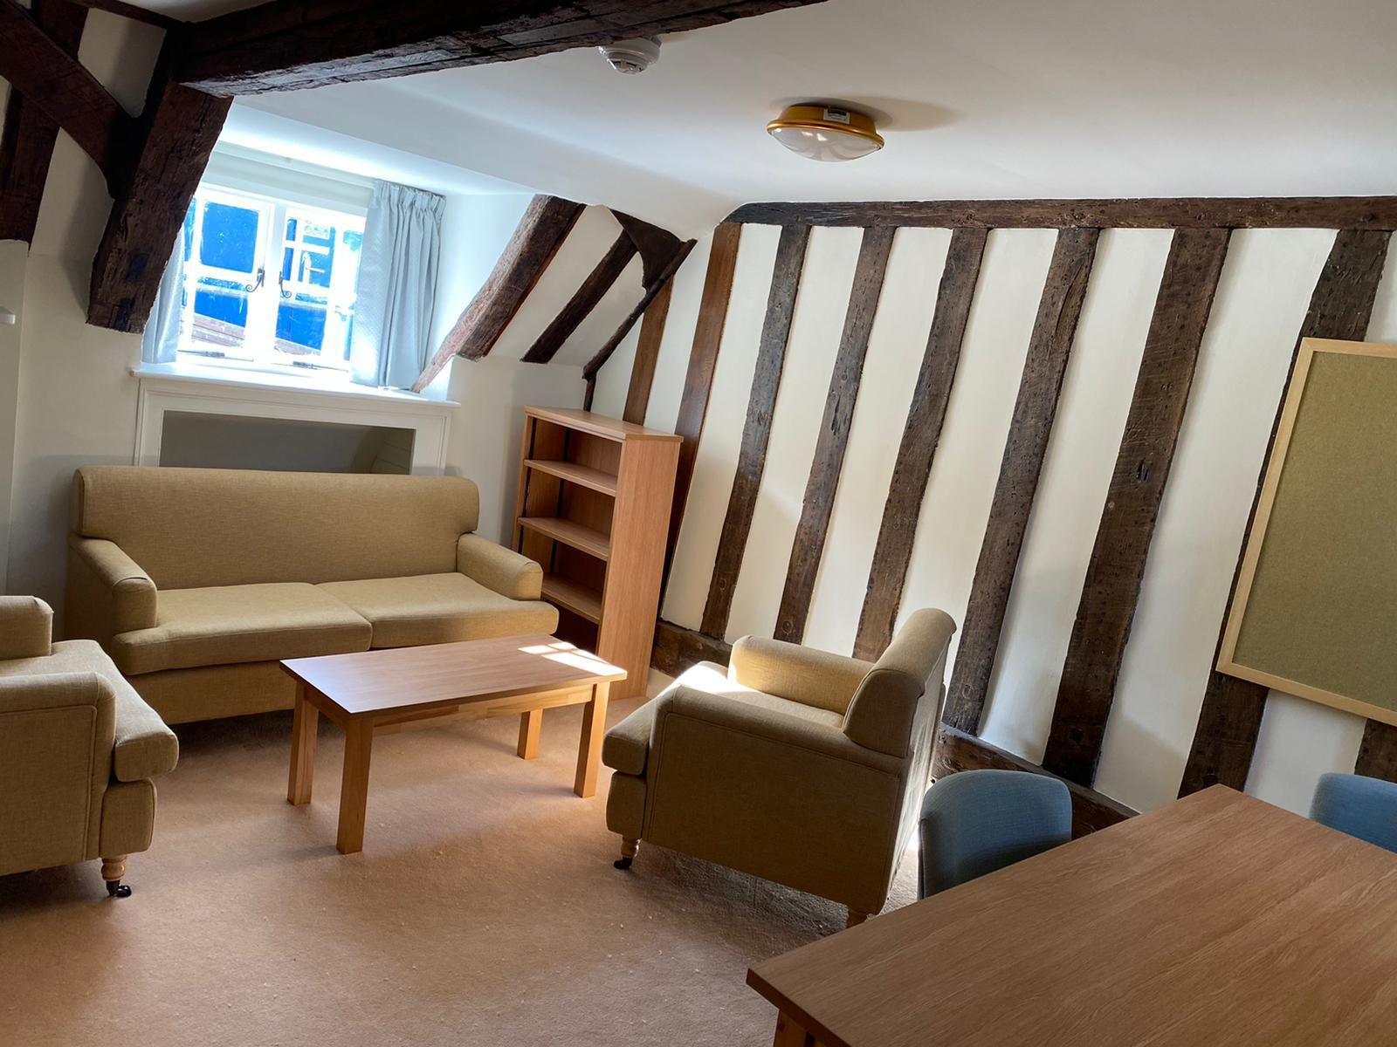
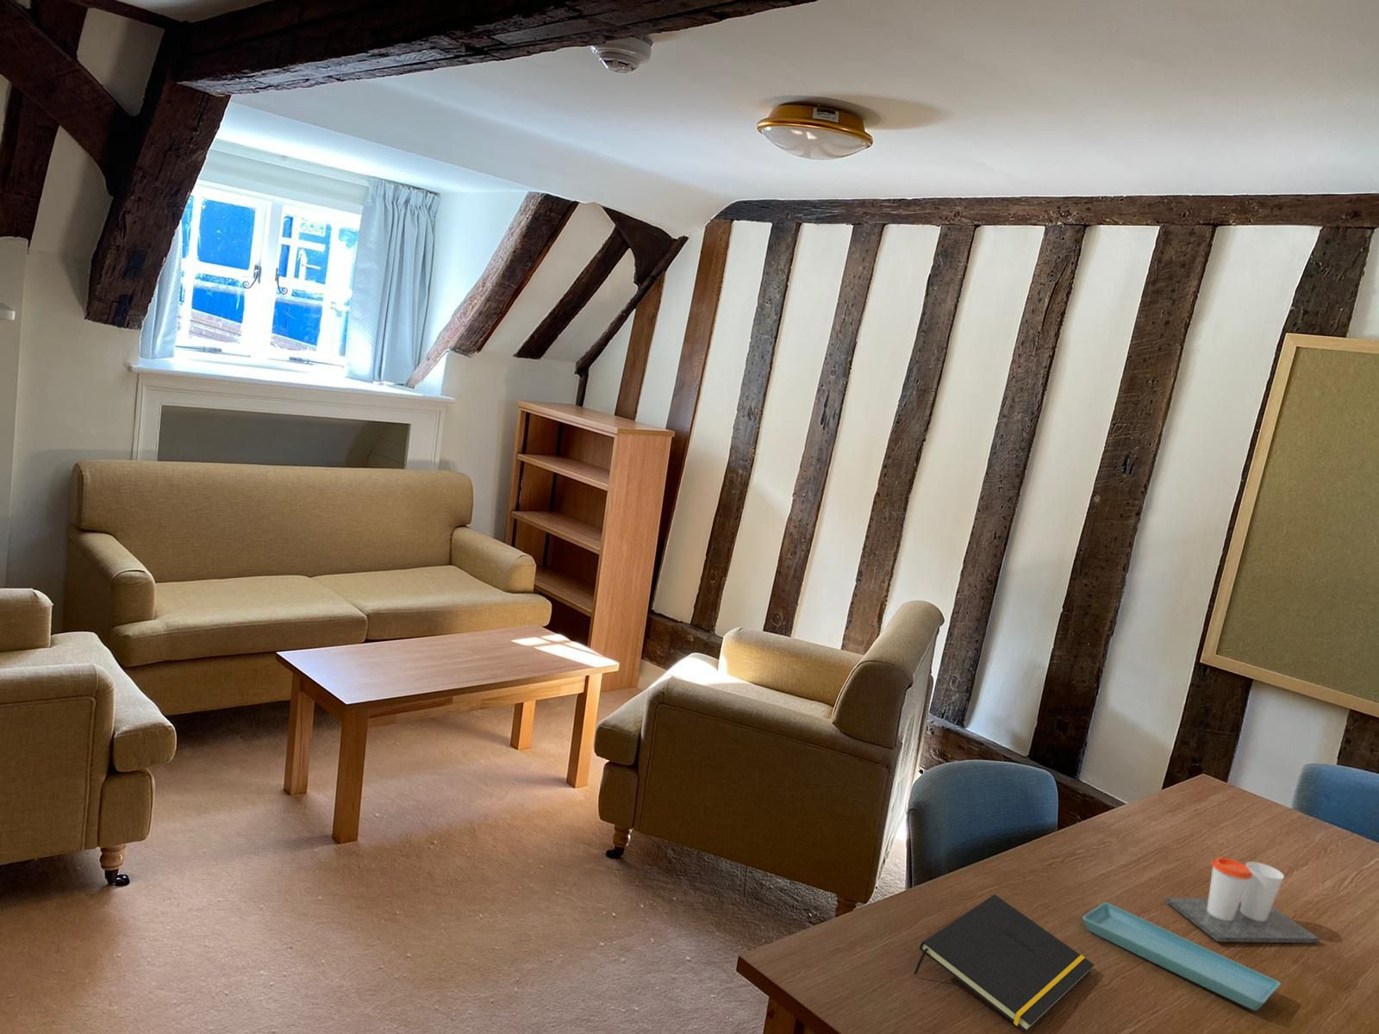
+ saucer (1176, 955)
+ cup (1241, 891)
+ notepad (1009, 957)
